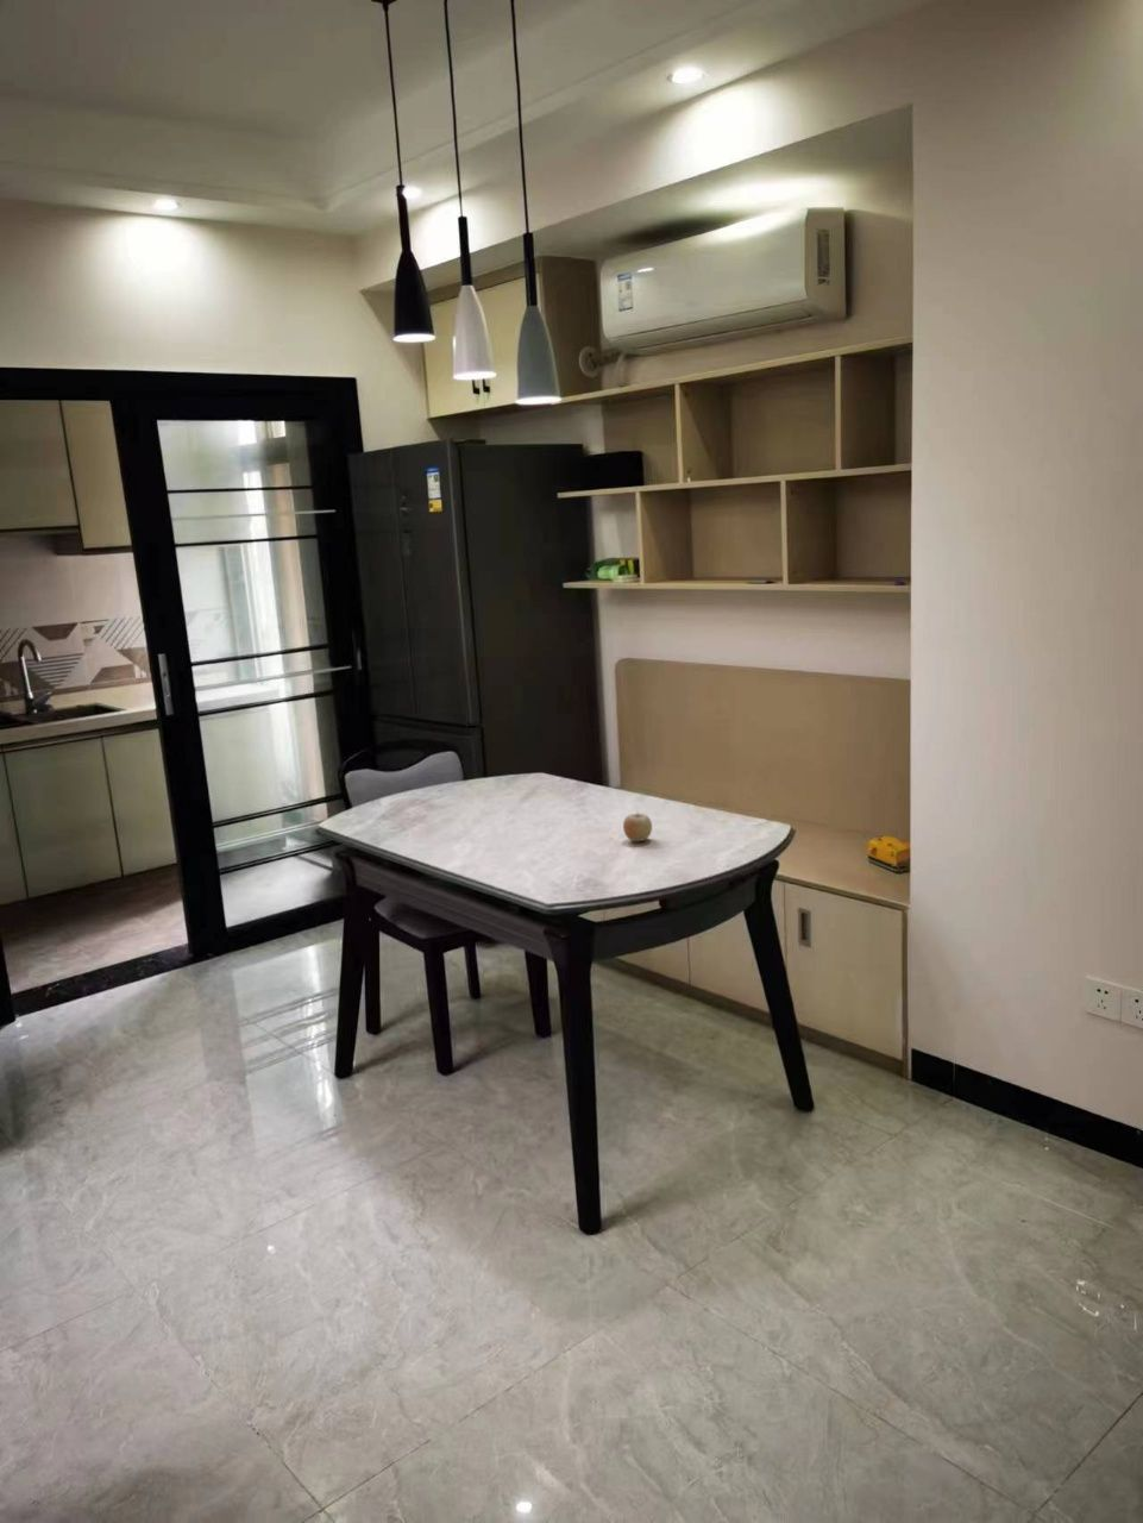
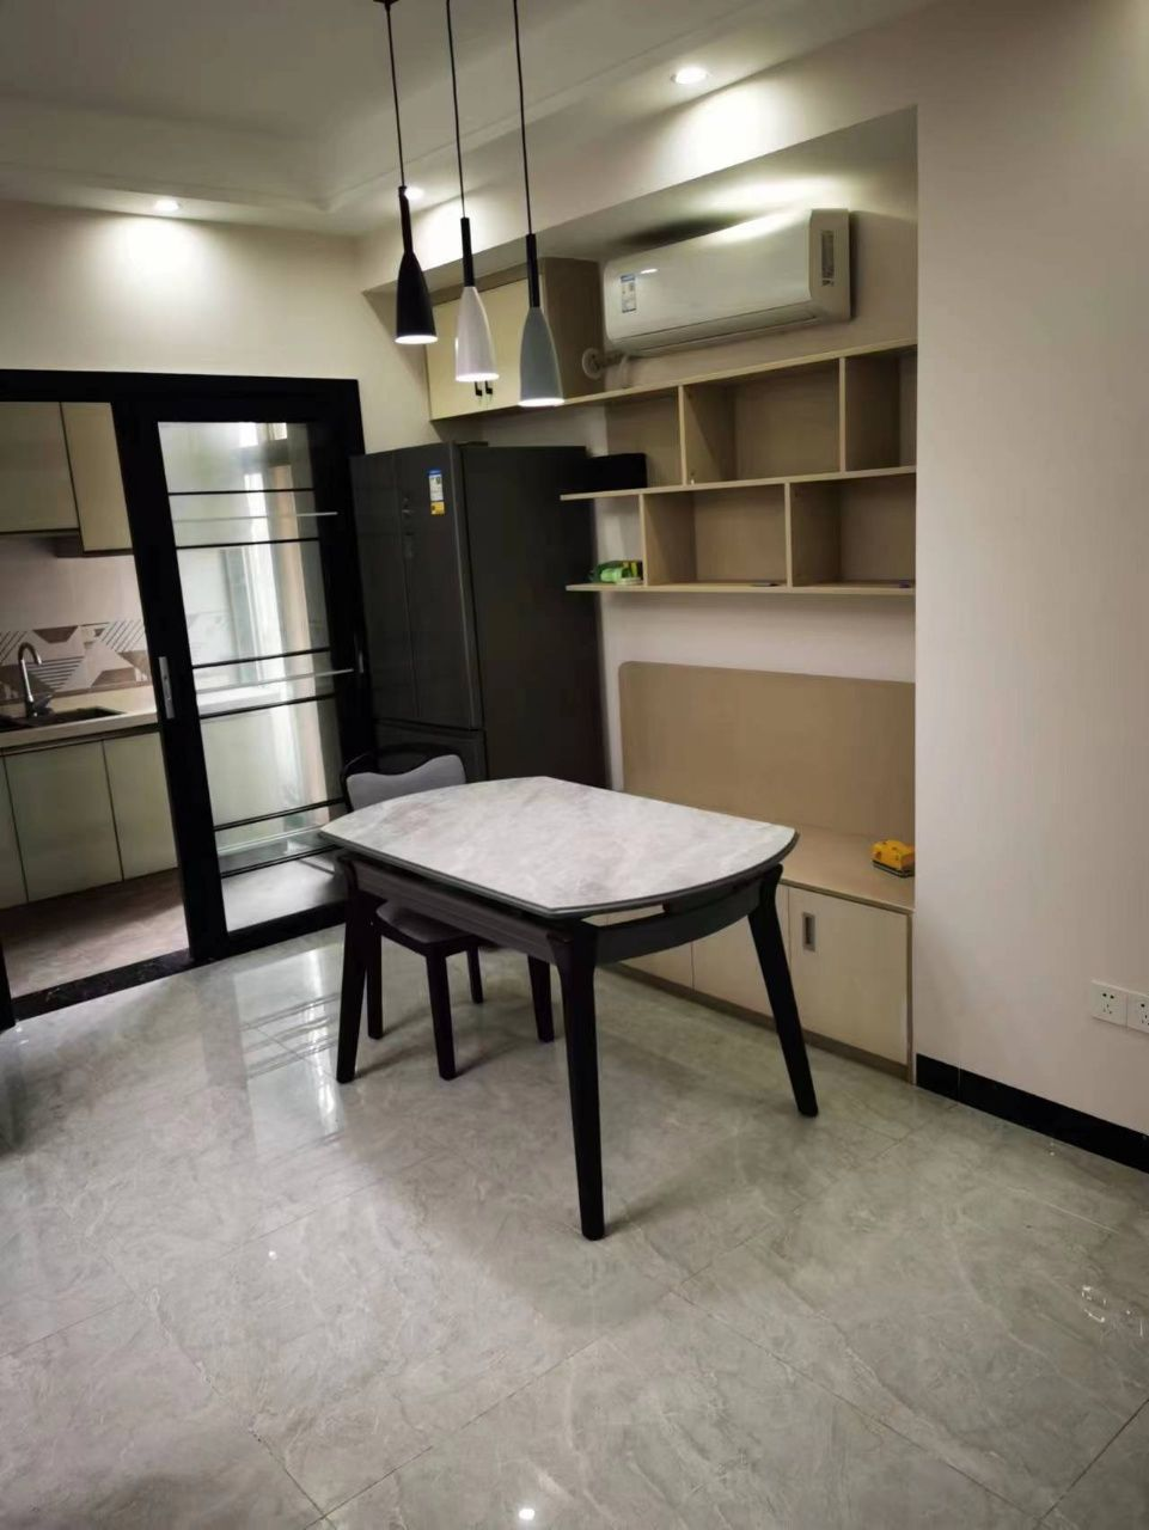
- fruit (636, 825)
